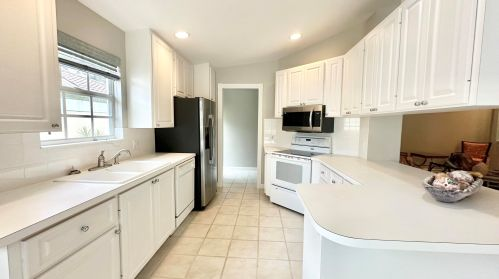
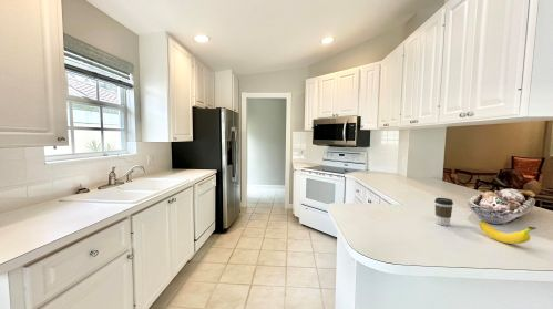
+ coffee cup (443, 212)
+ banana (505, 234)
